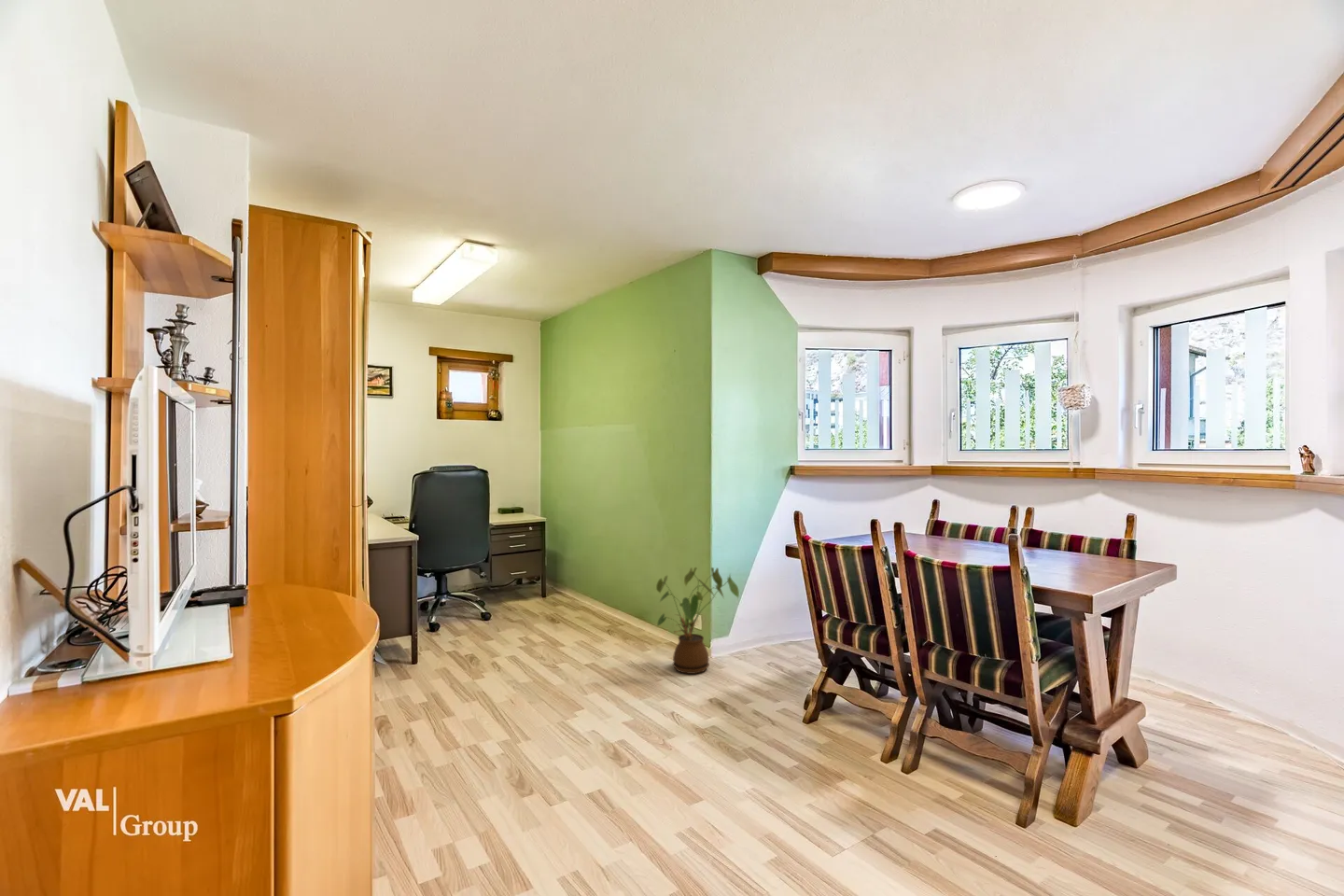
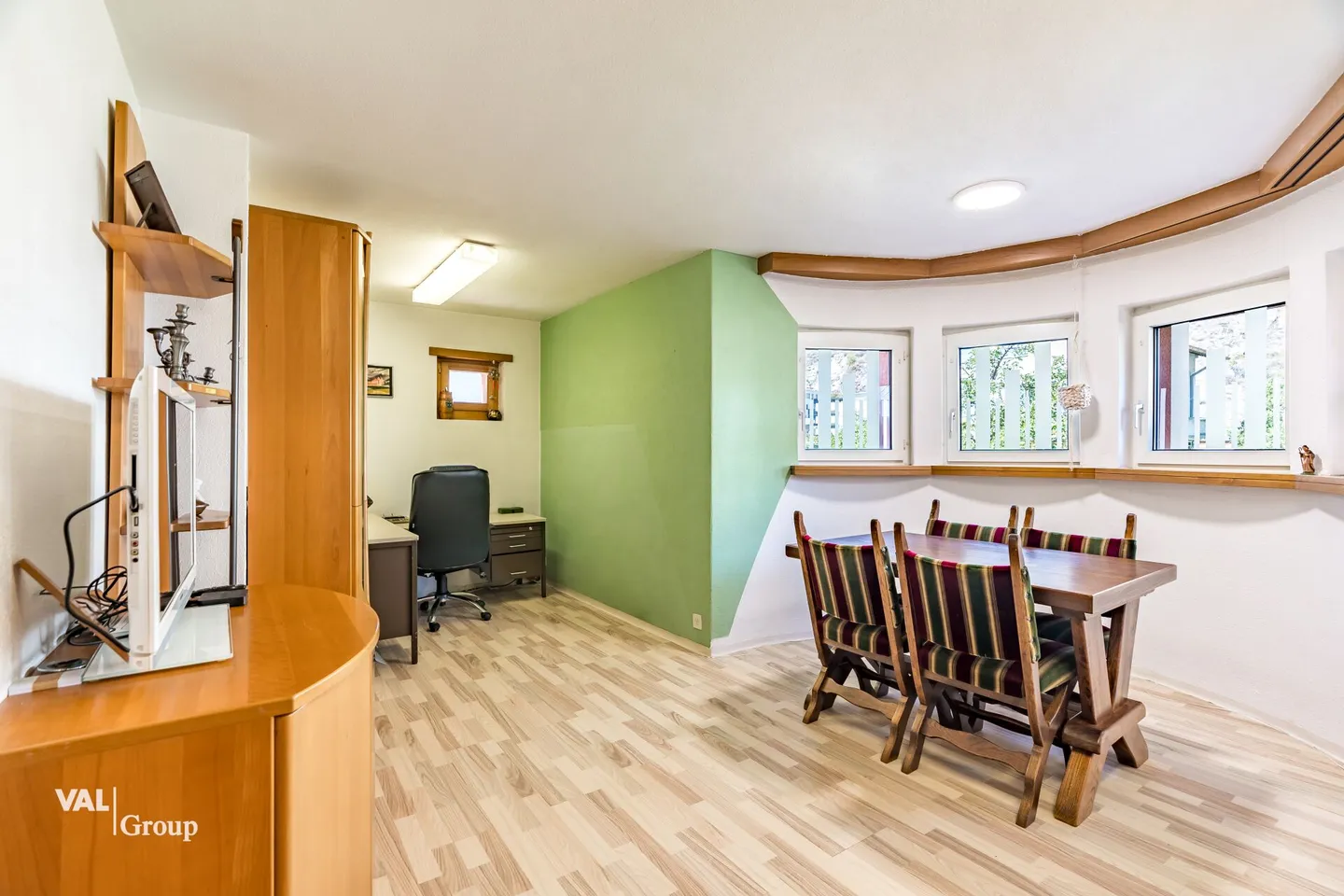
- house plant (693, 620)
